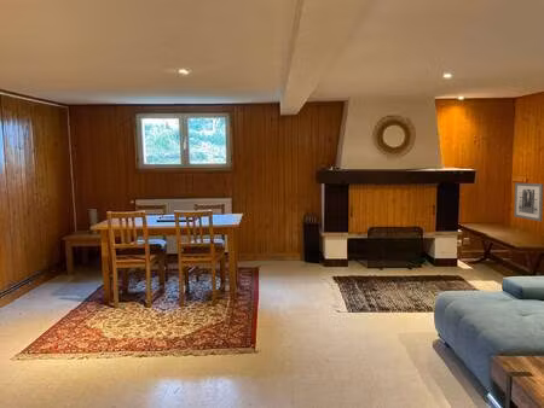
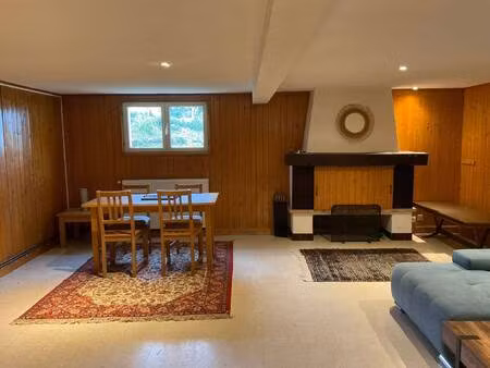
- wall art (527, 200)
